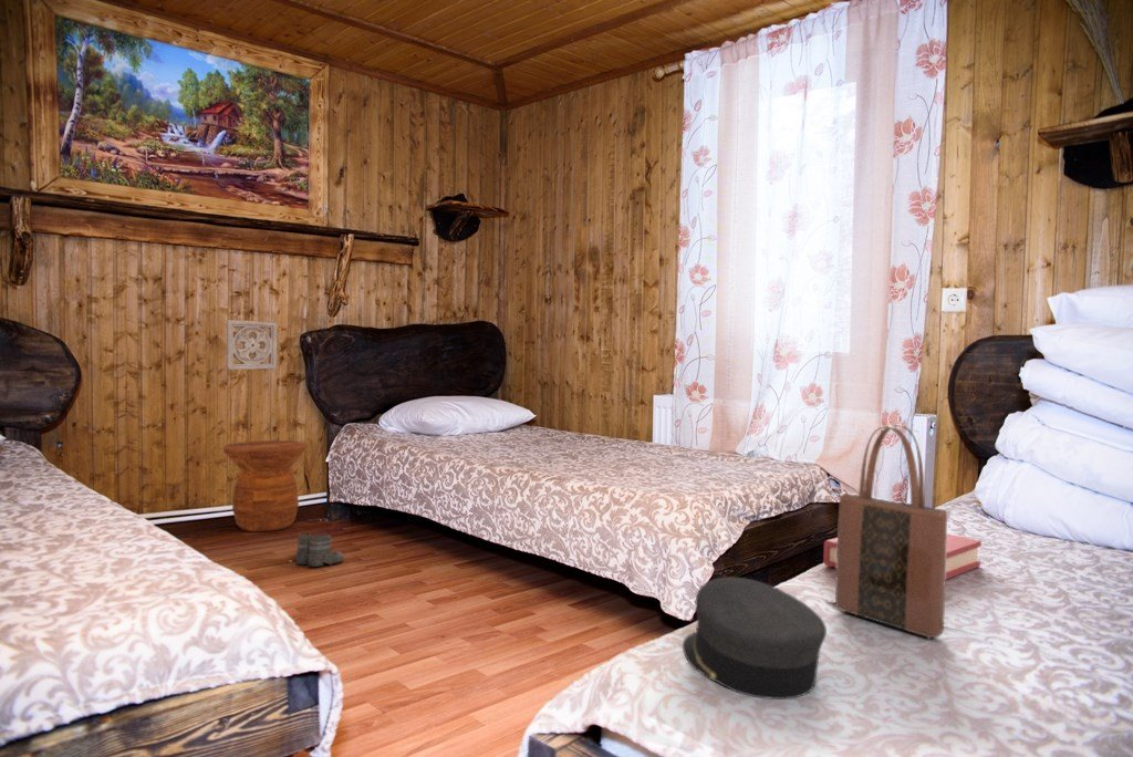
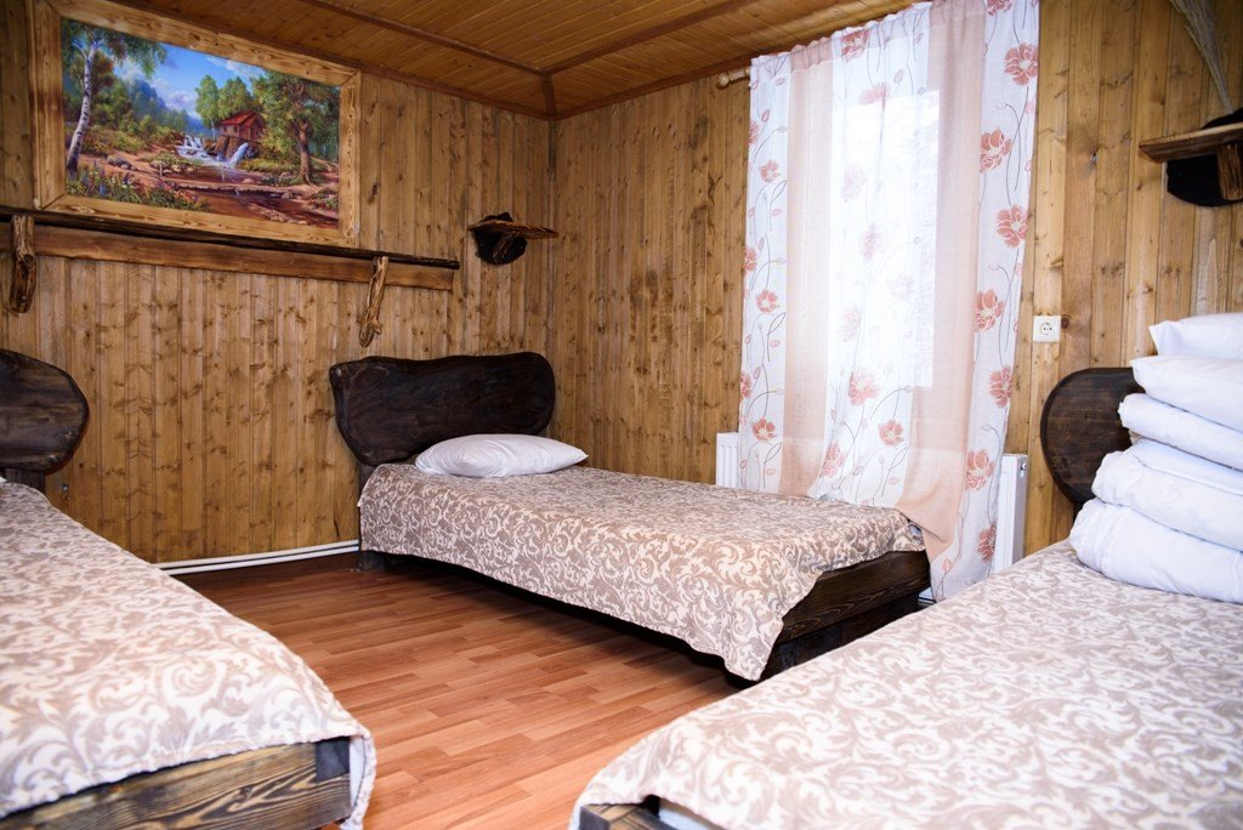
- boots (316, 547)
- hat (746, 628)
- hardback book (946, 552)
- handbag (890, 525)
- wall ornament (251, 345)
- side table (266, 485)
